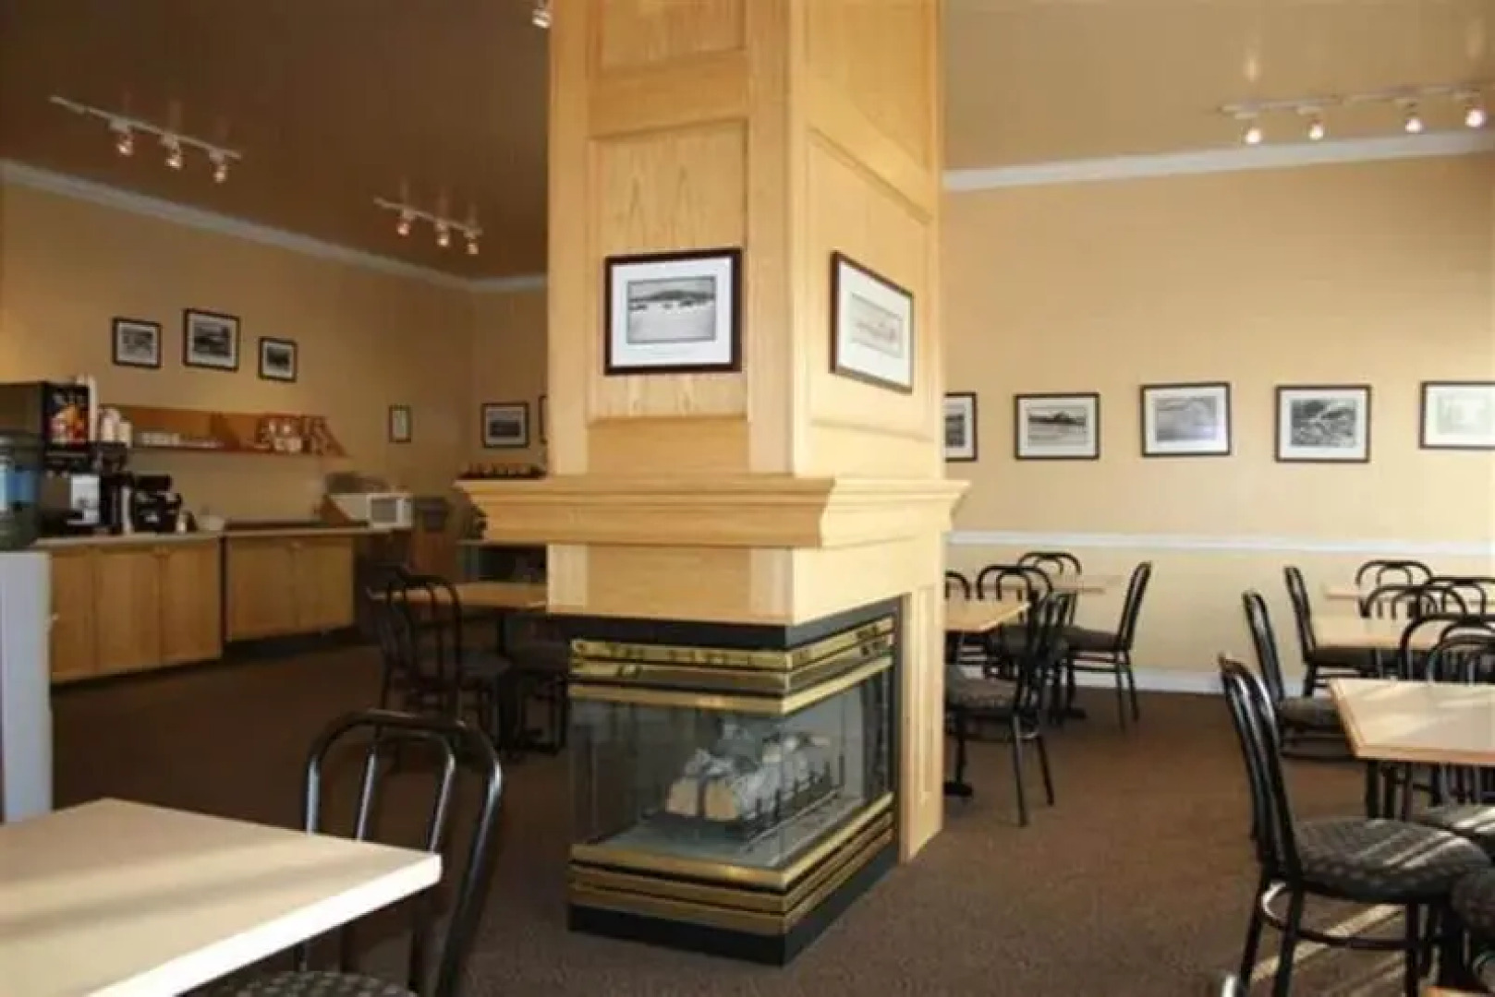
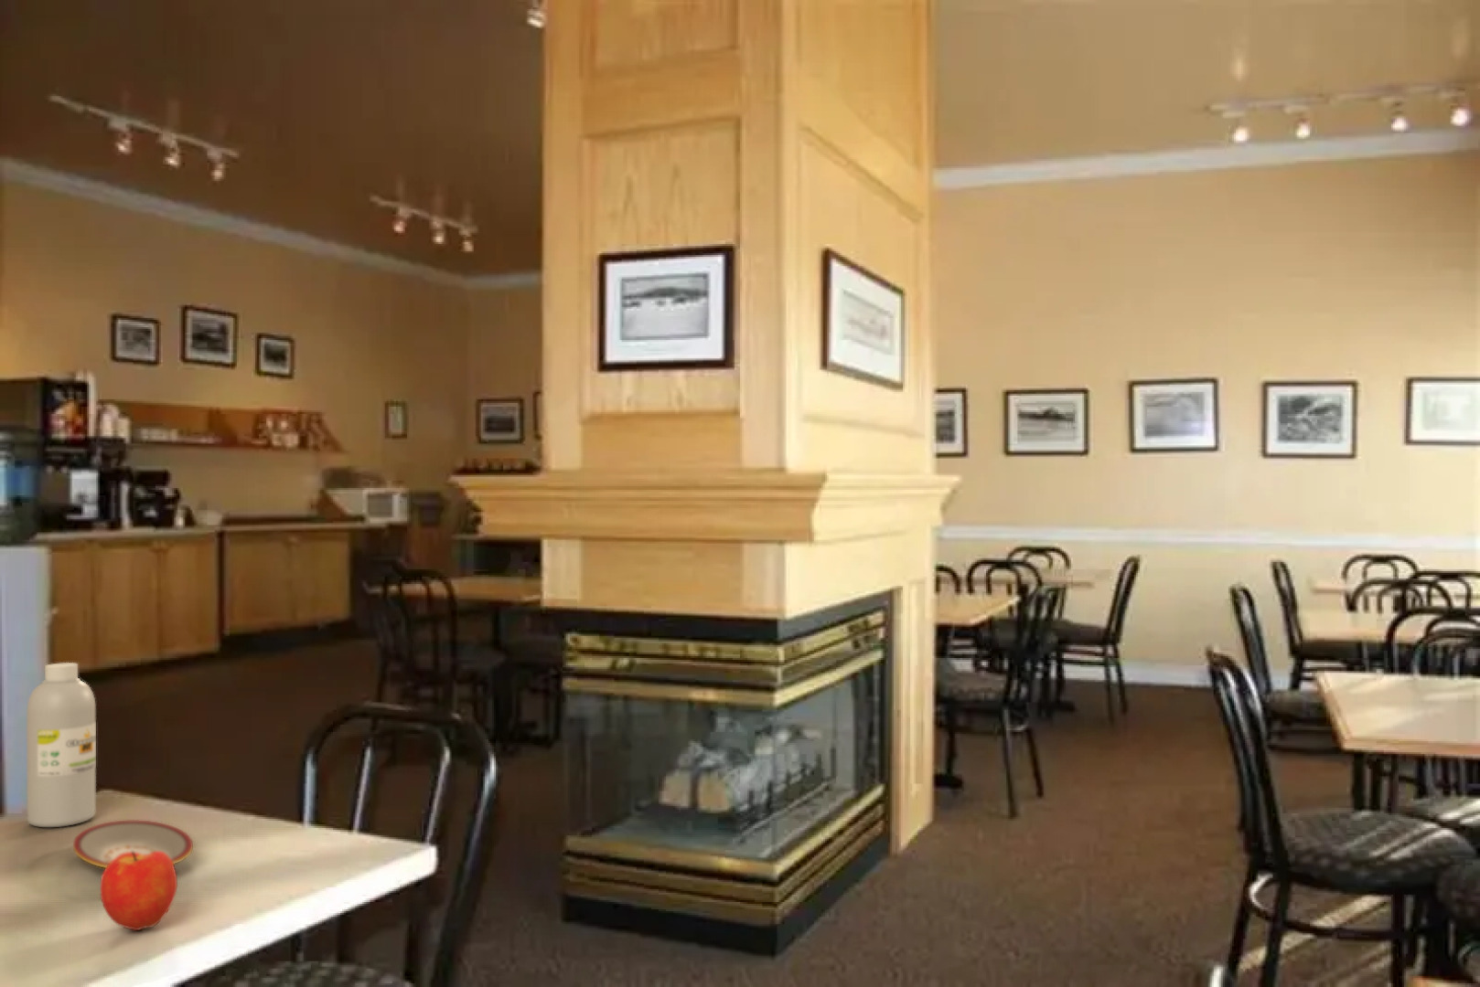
+ juice bottle (62, 742)
+ apple (140, 888)
+ plate (132, 850)
